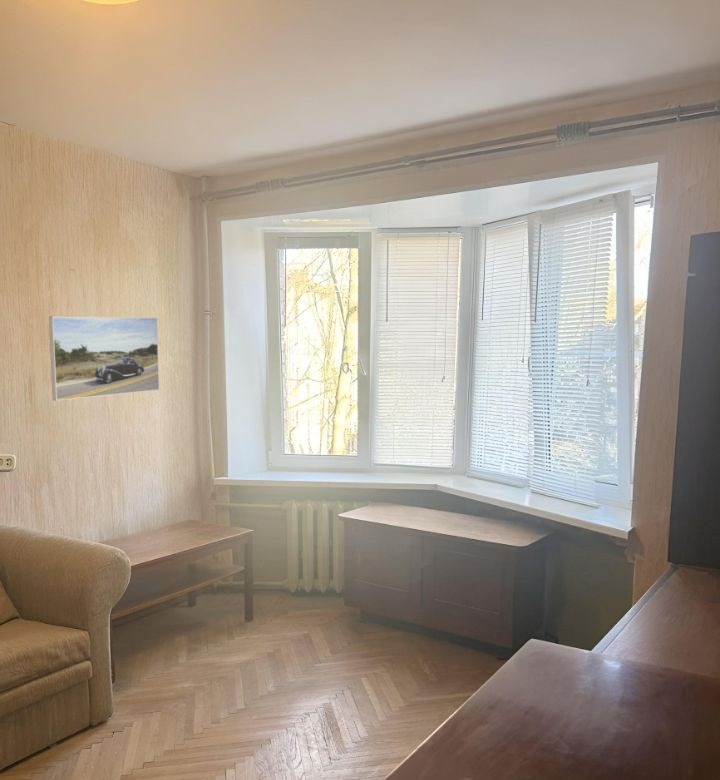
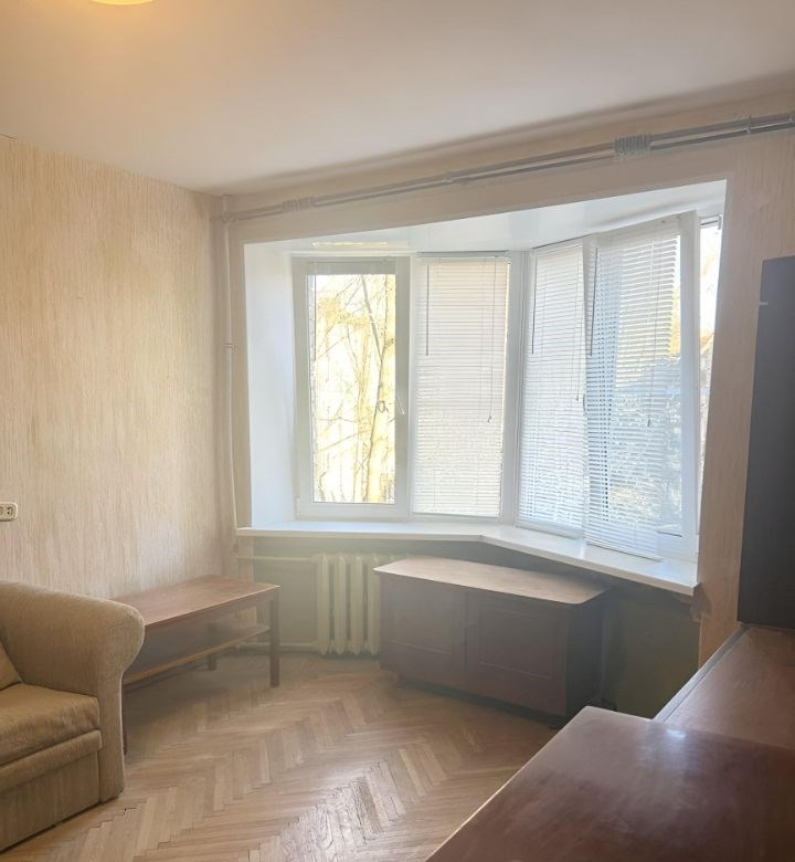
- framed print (108, 356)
